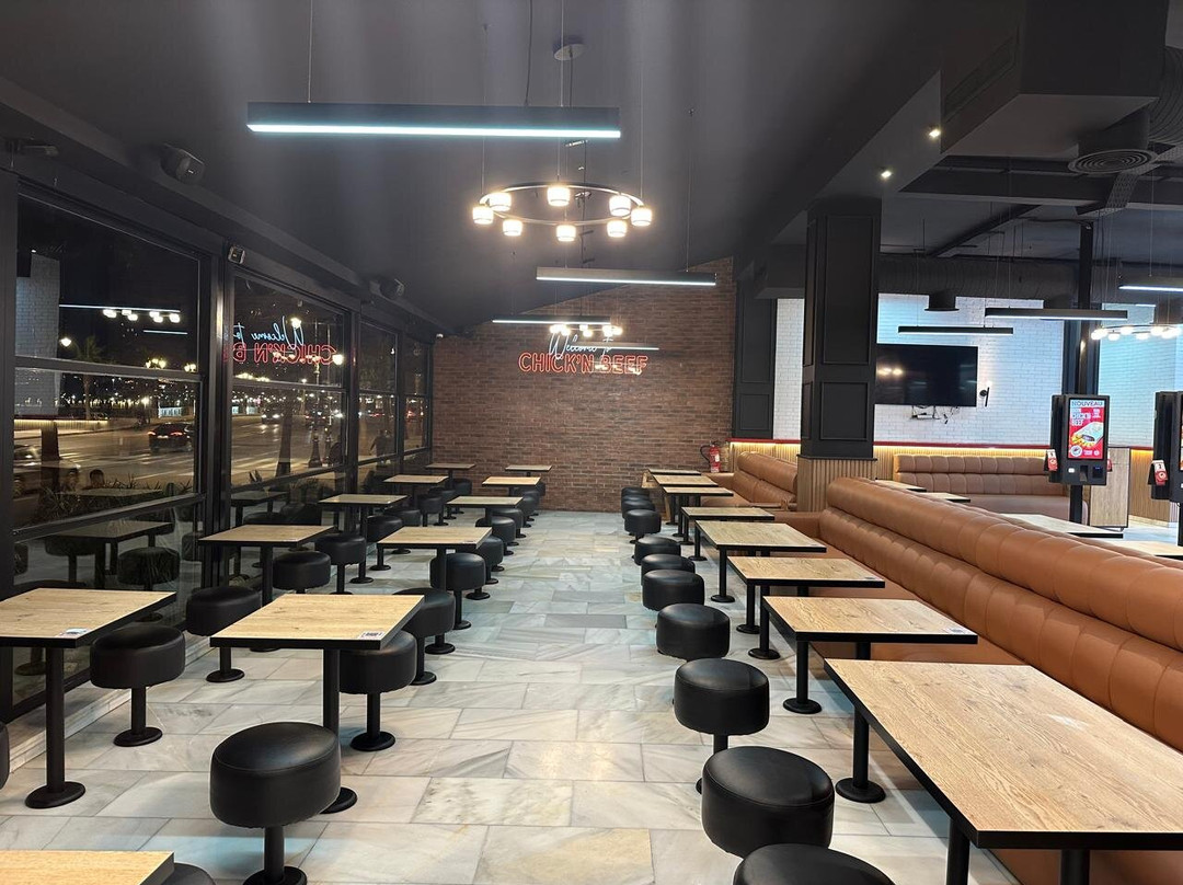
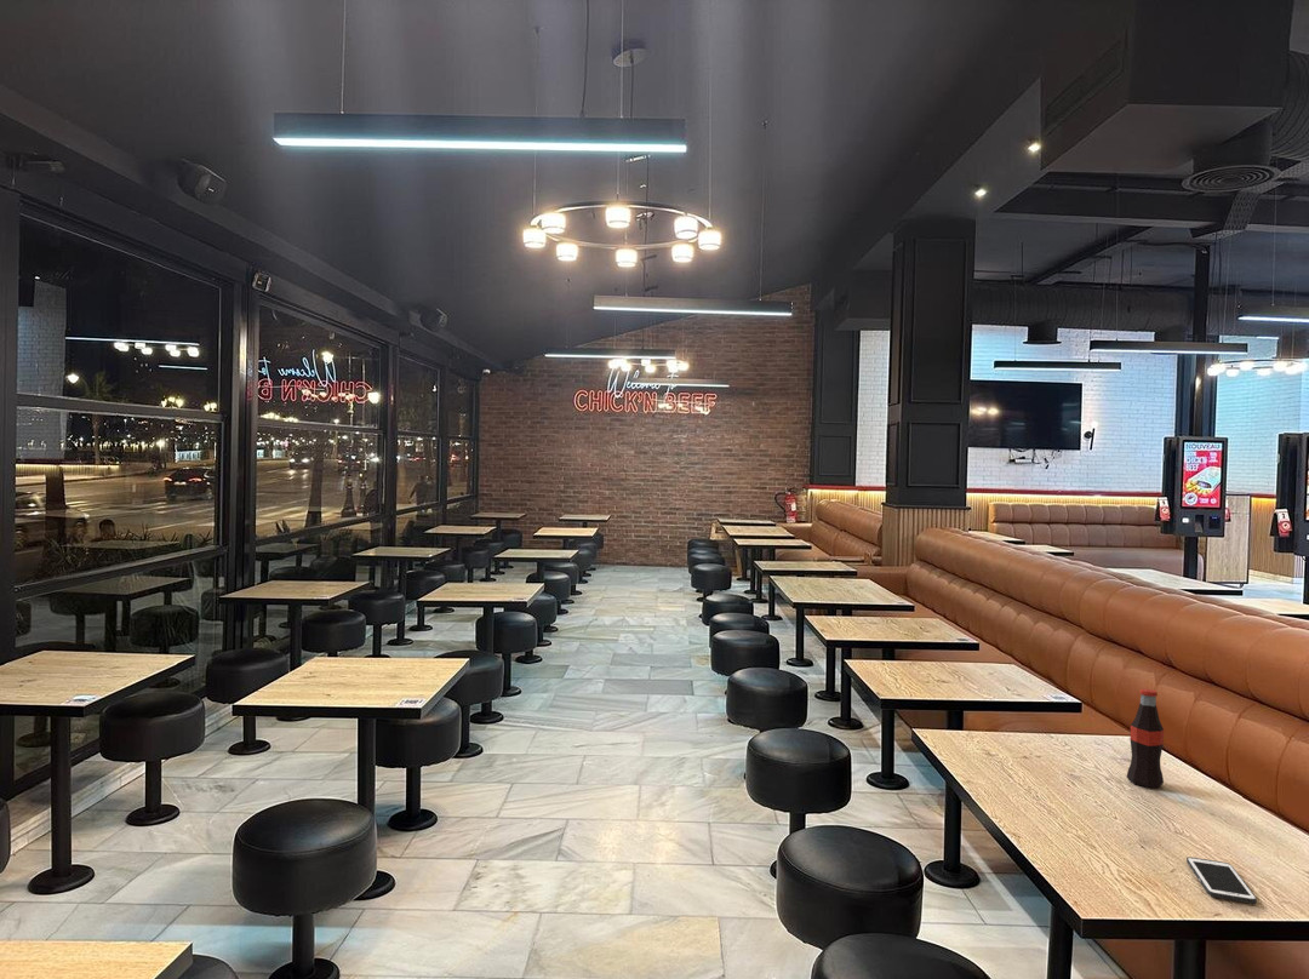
+ cell phone (1219, 878)
+ bottle (1147, 735)
